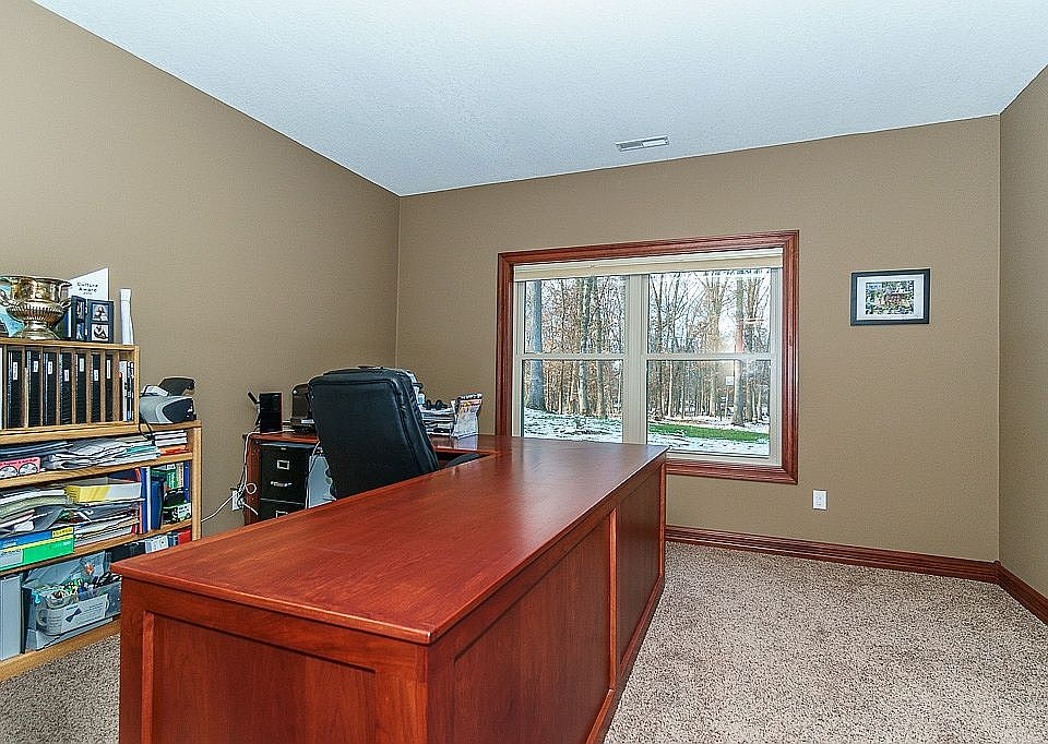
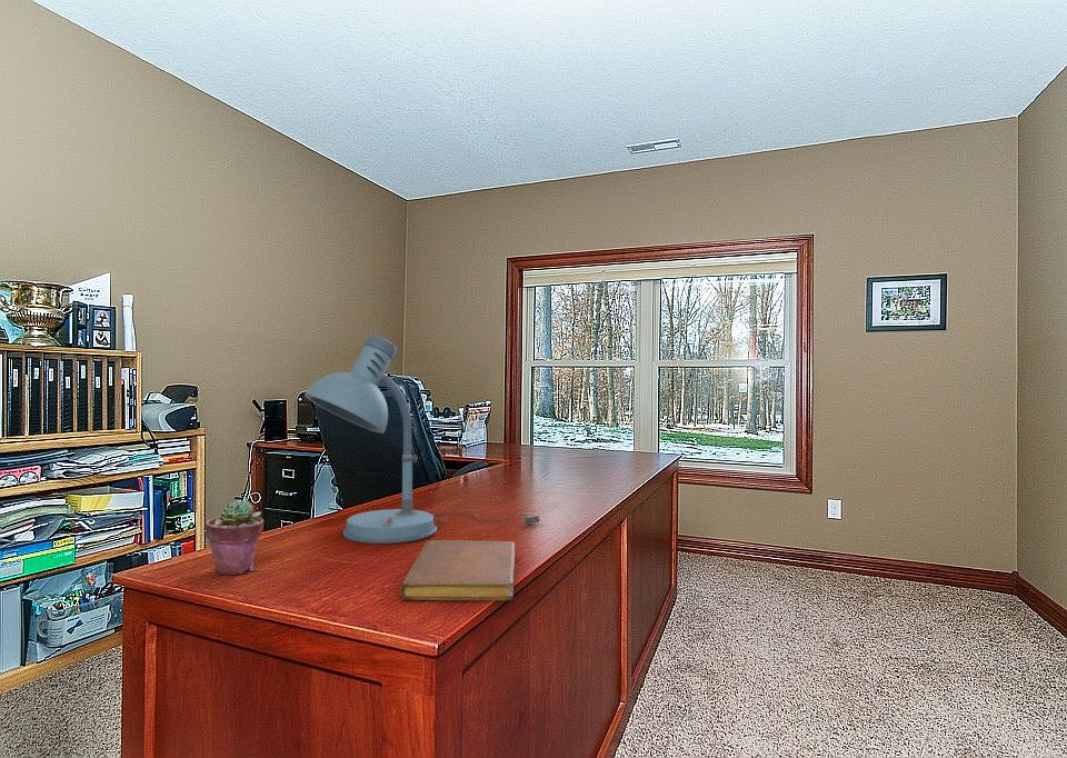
+ notebook (463, 567)
+ potted succulent (235, 535)
+ desk lamp (410, 432)
